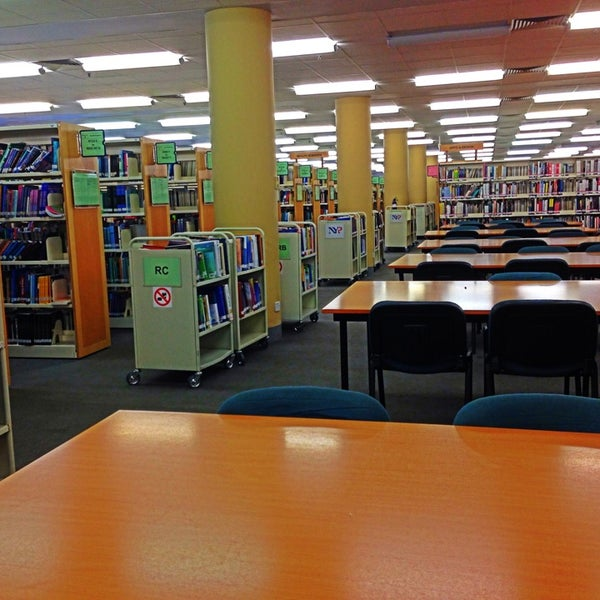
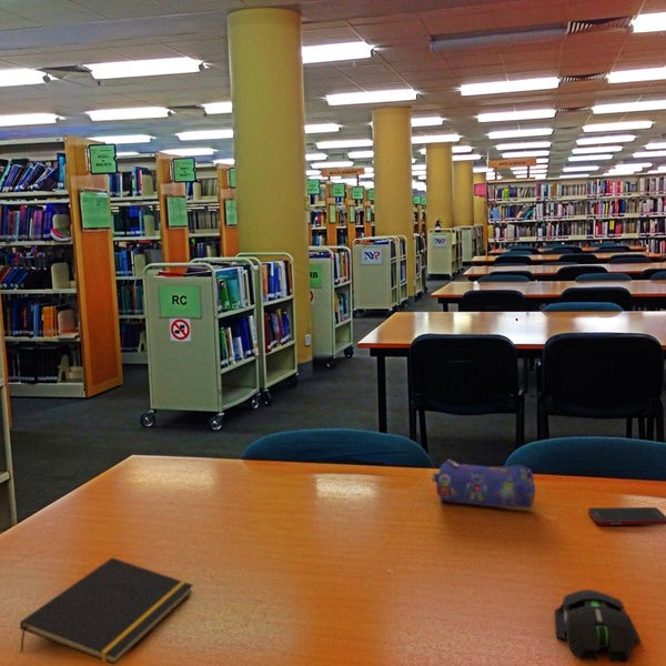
+ notepad (112, 605)
+ mouse (596, 620)
+ cell phone (627, 516)
+ pencil case (484, 483)
